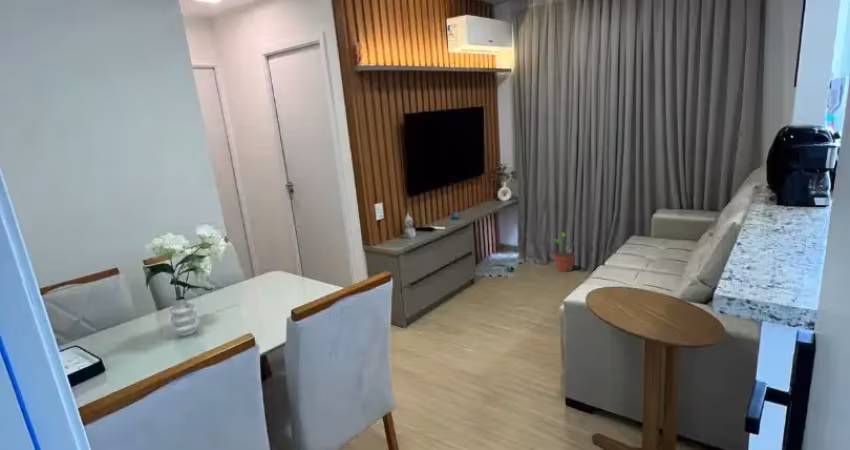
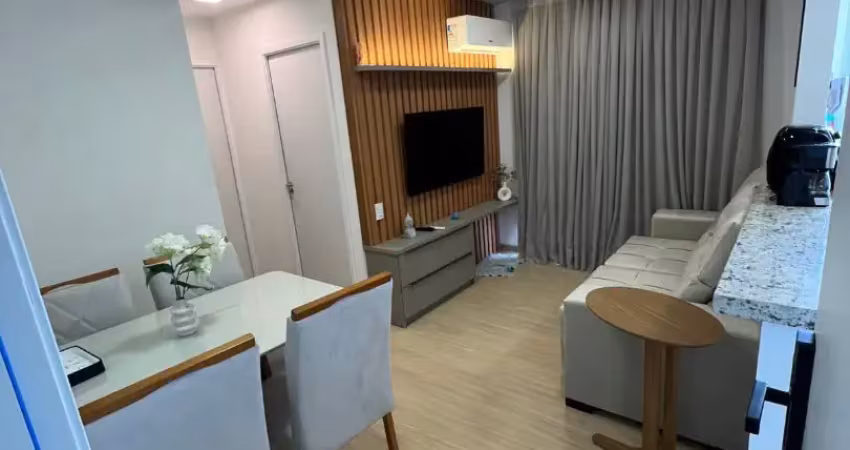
- potted plant (564, 252)
